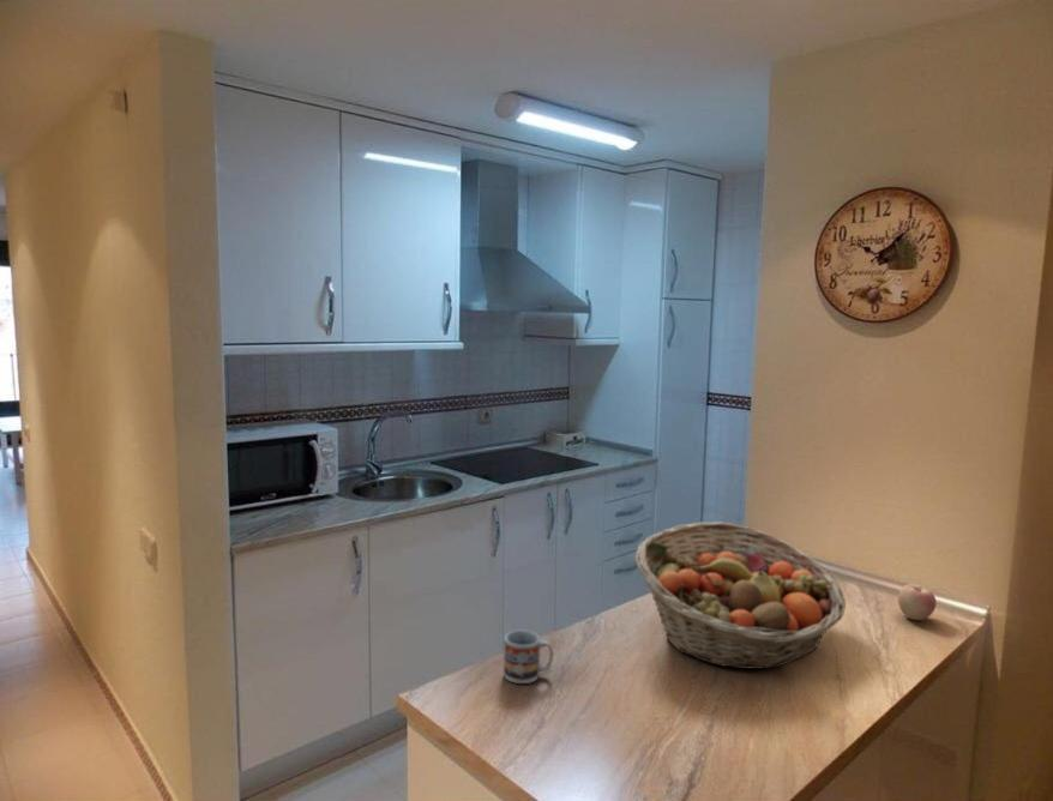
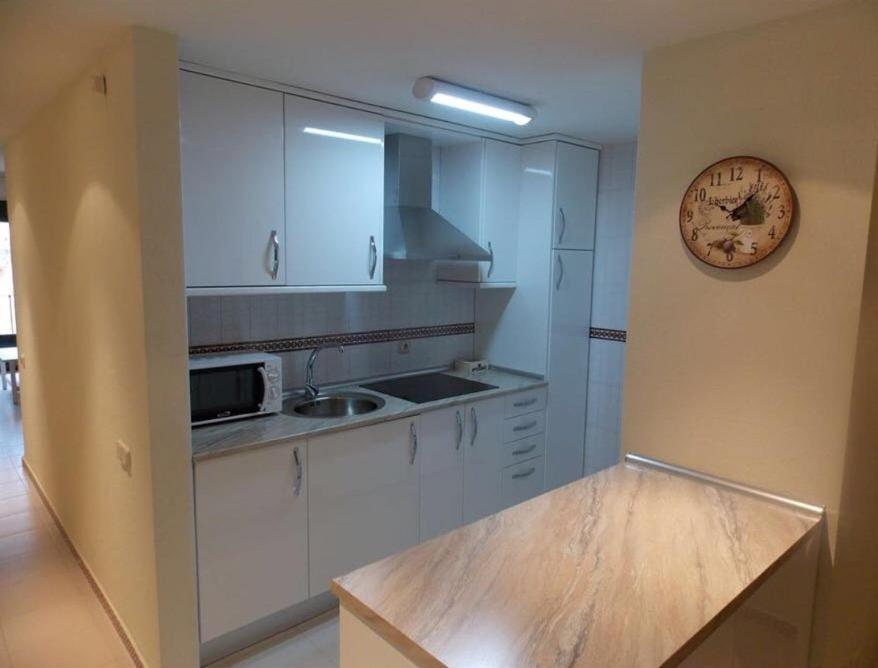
- cup (528, 656)
- fruit basket (738, 590)
- apple (916, 602)
